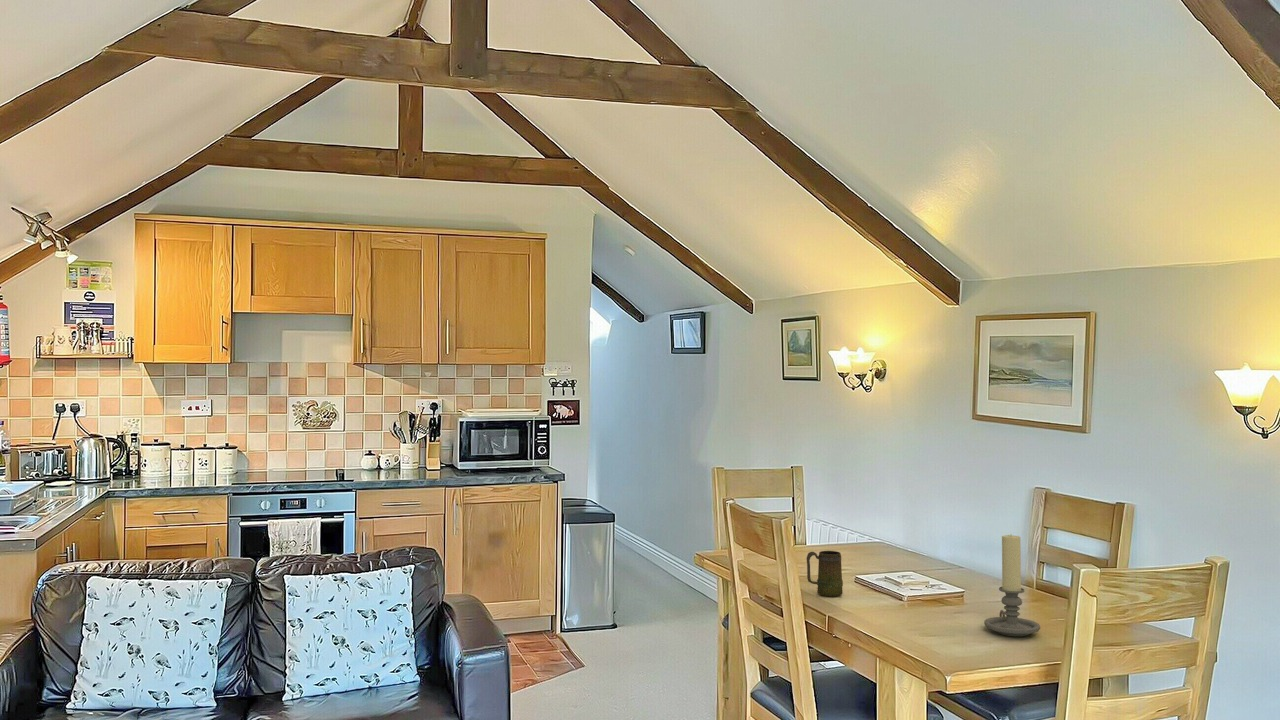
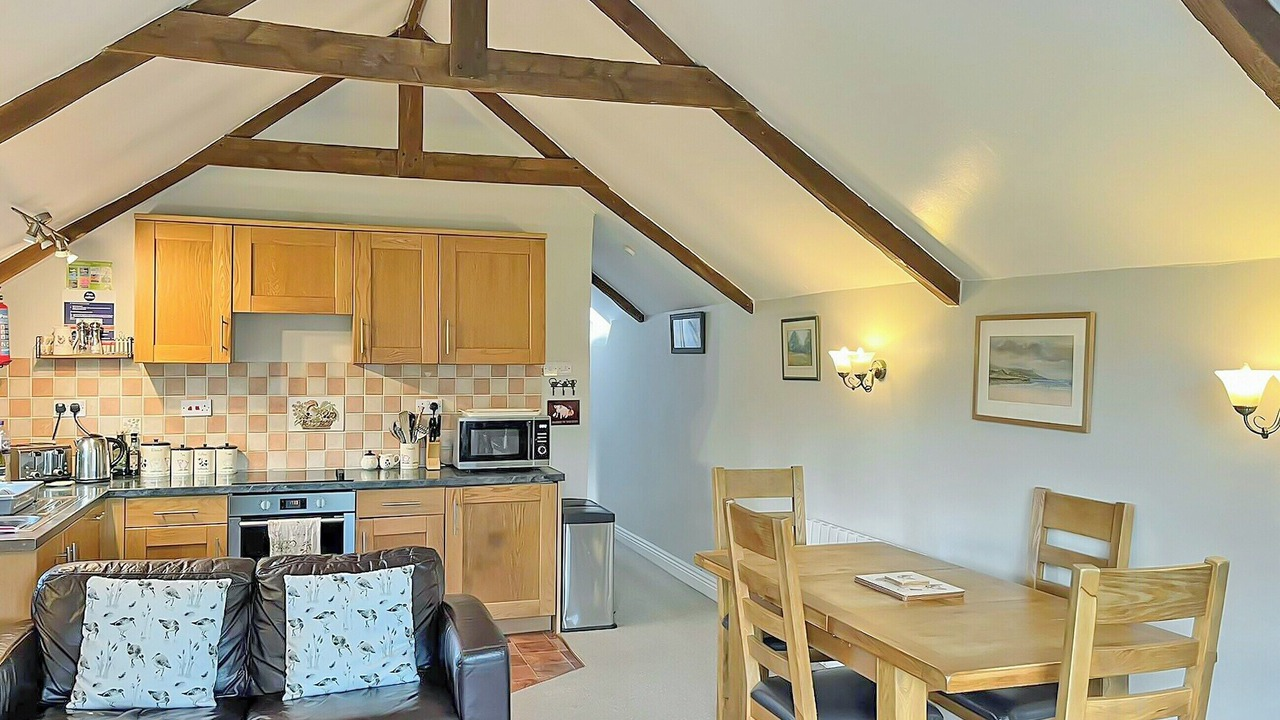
- candle holder (1010, 582)
- mug (824, 572)
